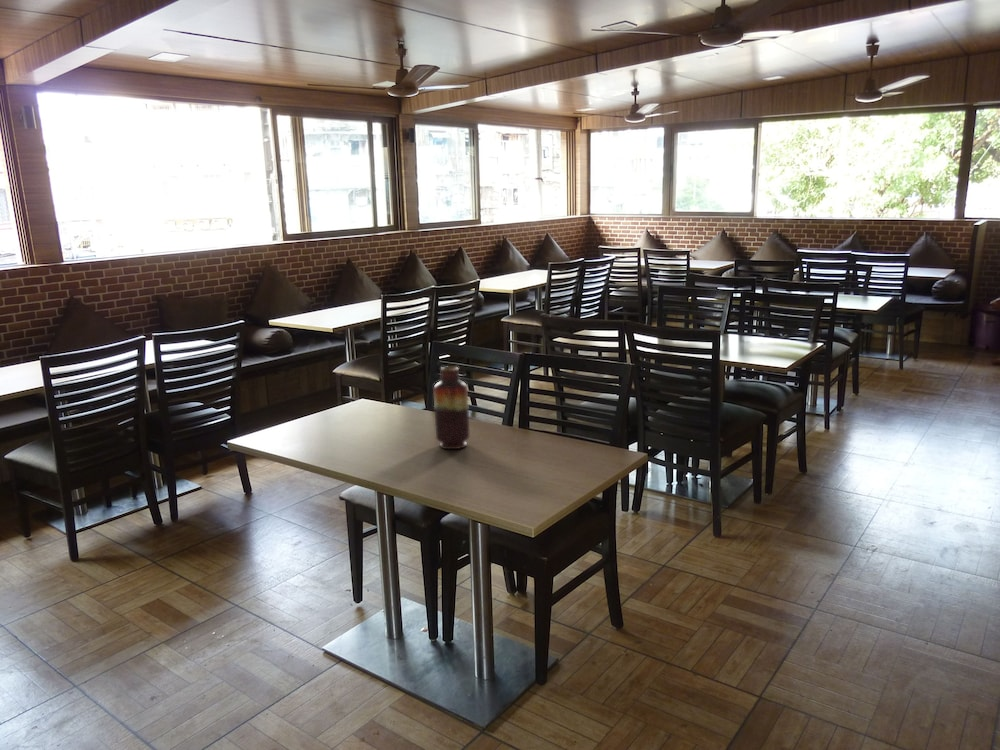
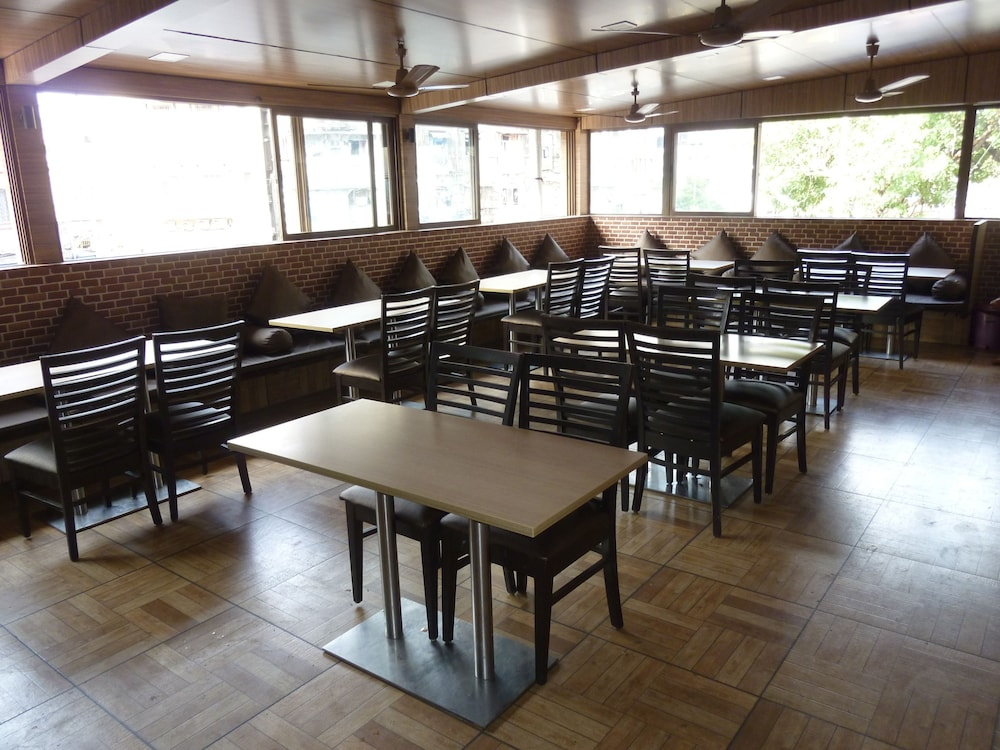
- vase (451, 407)
